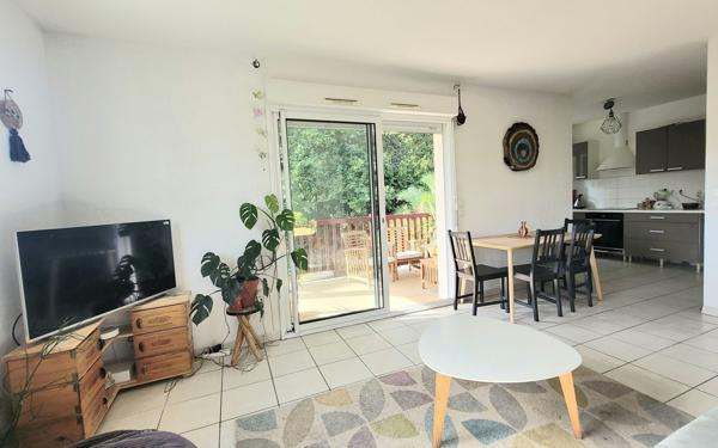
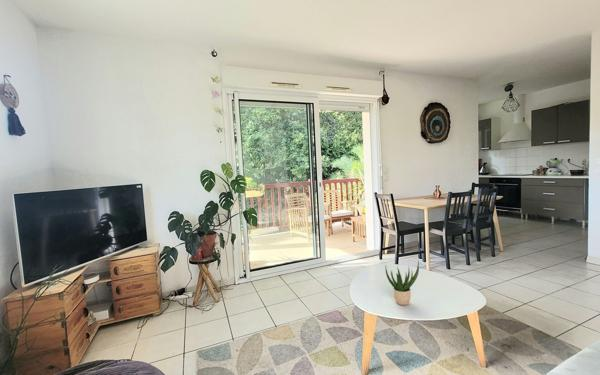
+ potted plant (402, 281)
